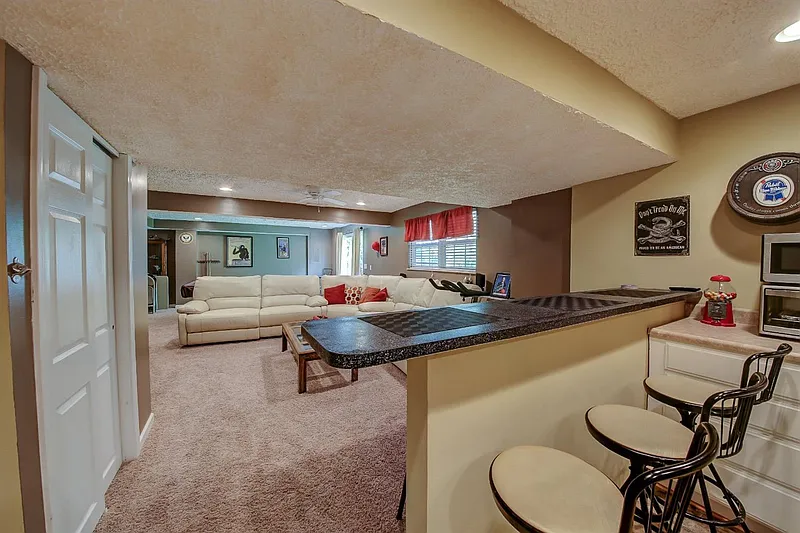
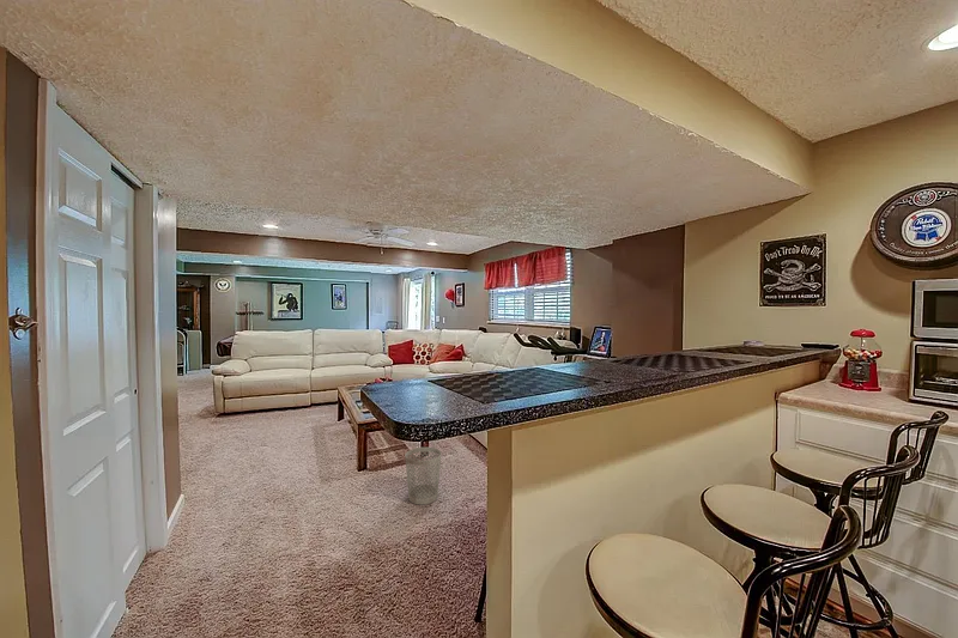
+ wastebasket (423, 475)
